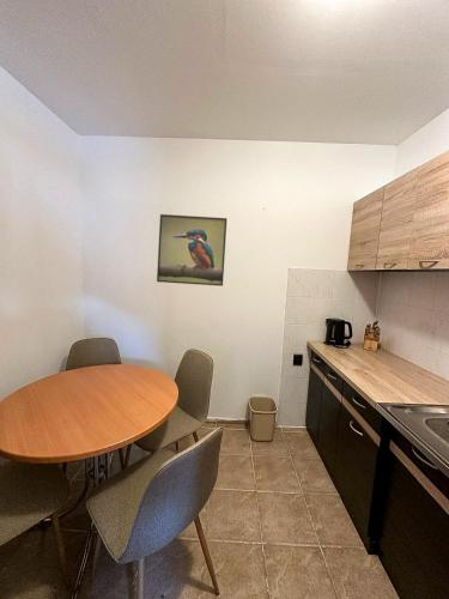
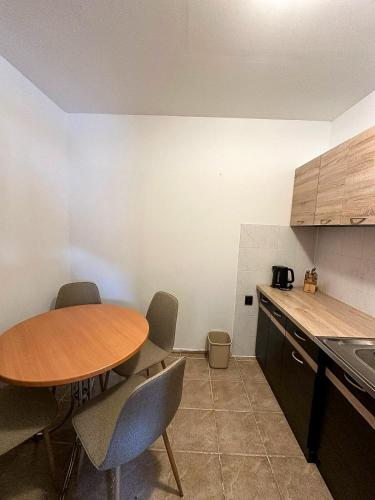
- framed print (192, 249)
